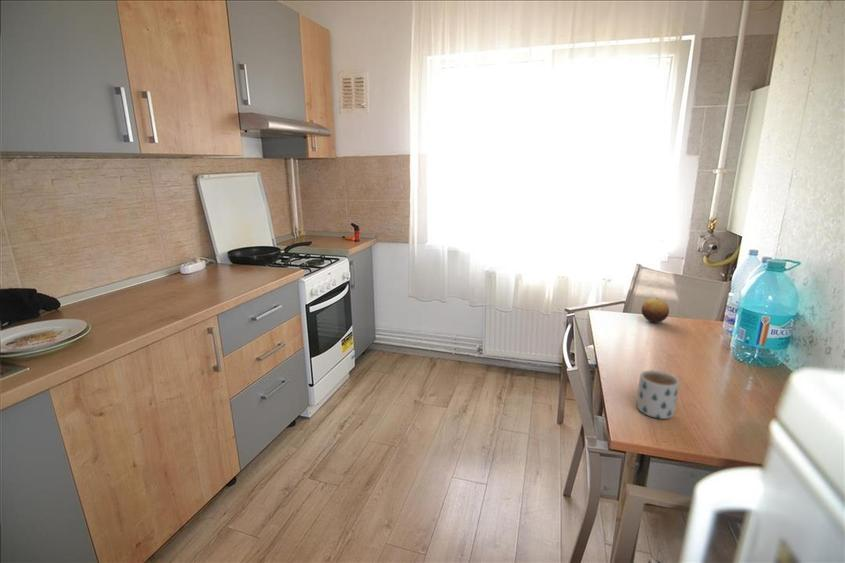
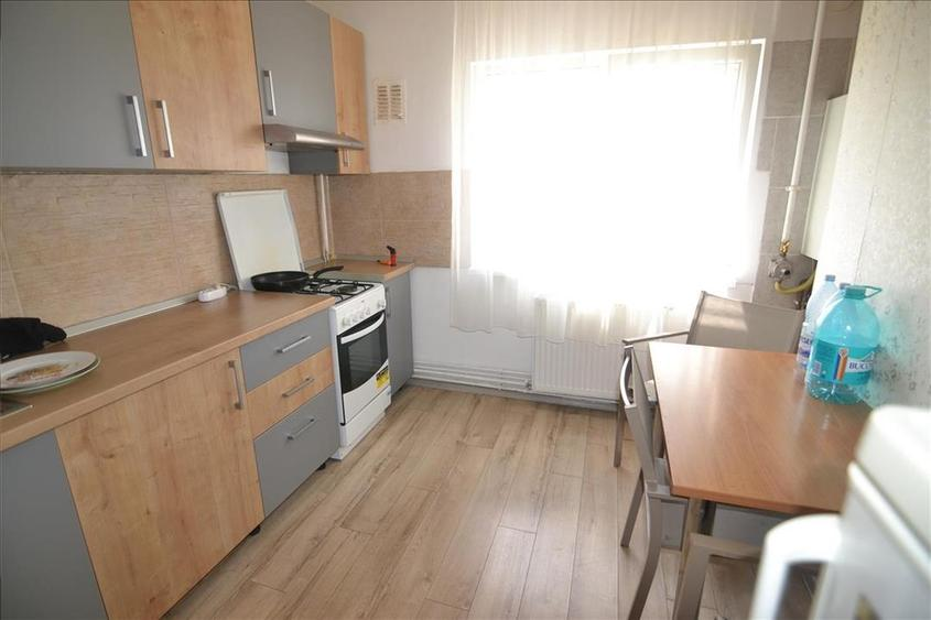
- mug (656, 391)
- fruit (655, 310)
